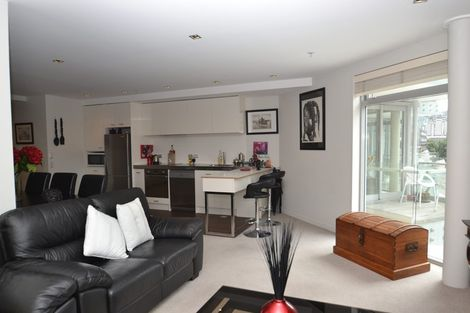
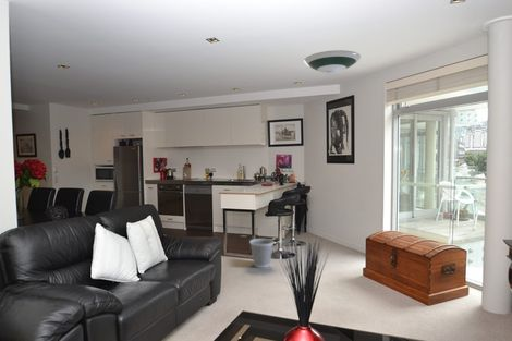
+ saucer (331, 65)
+ wastebasket (261, 253)
